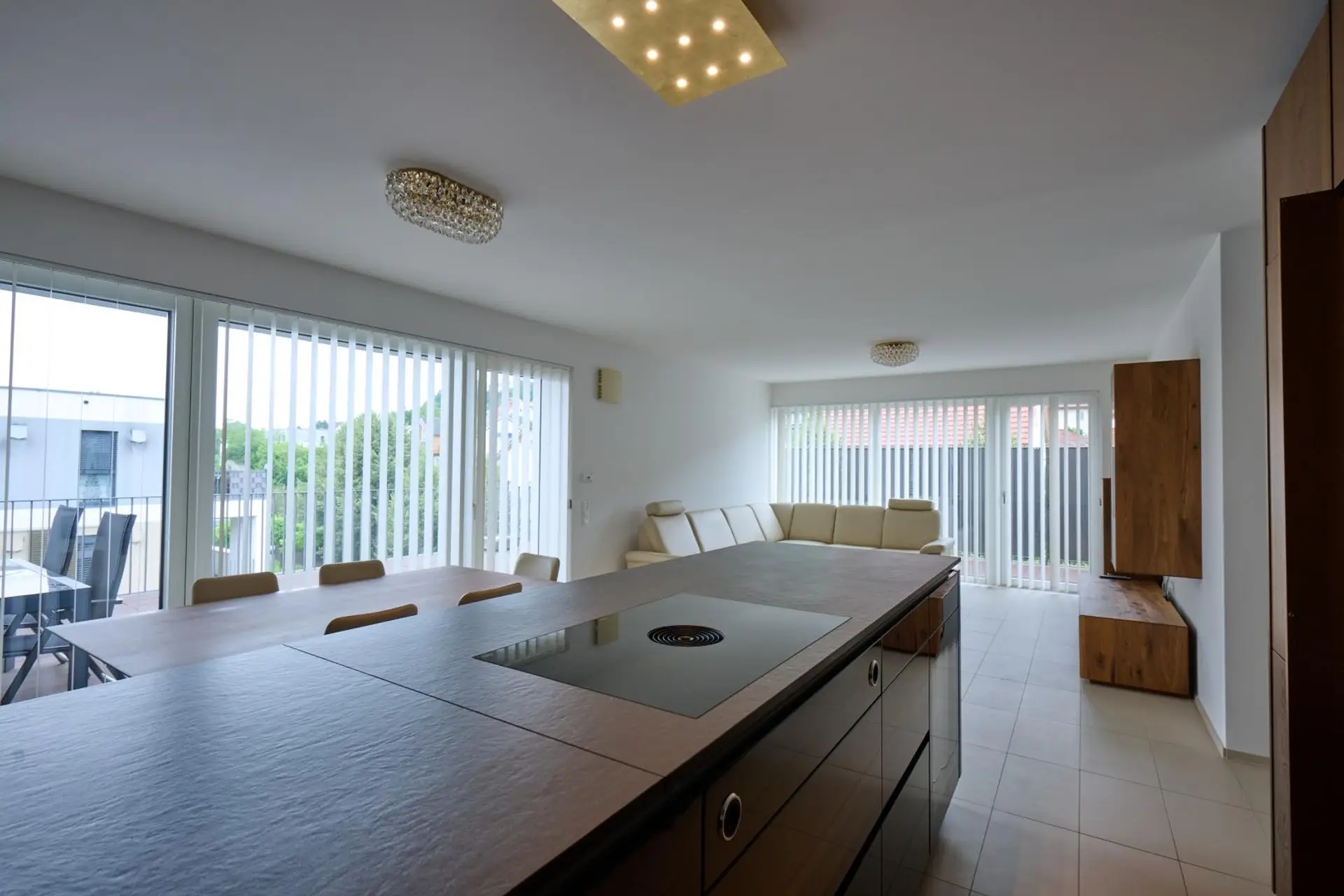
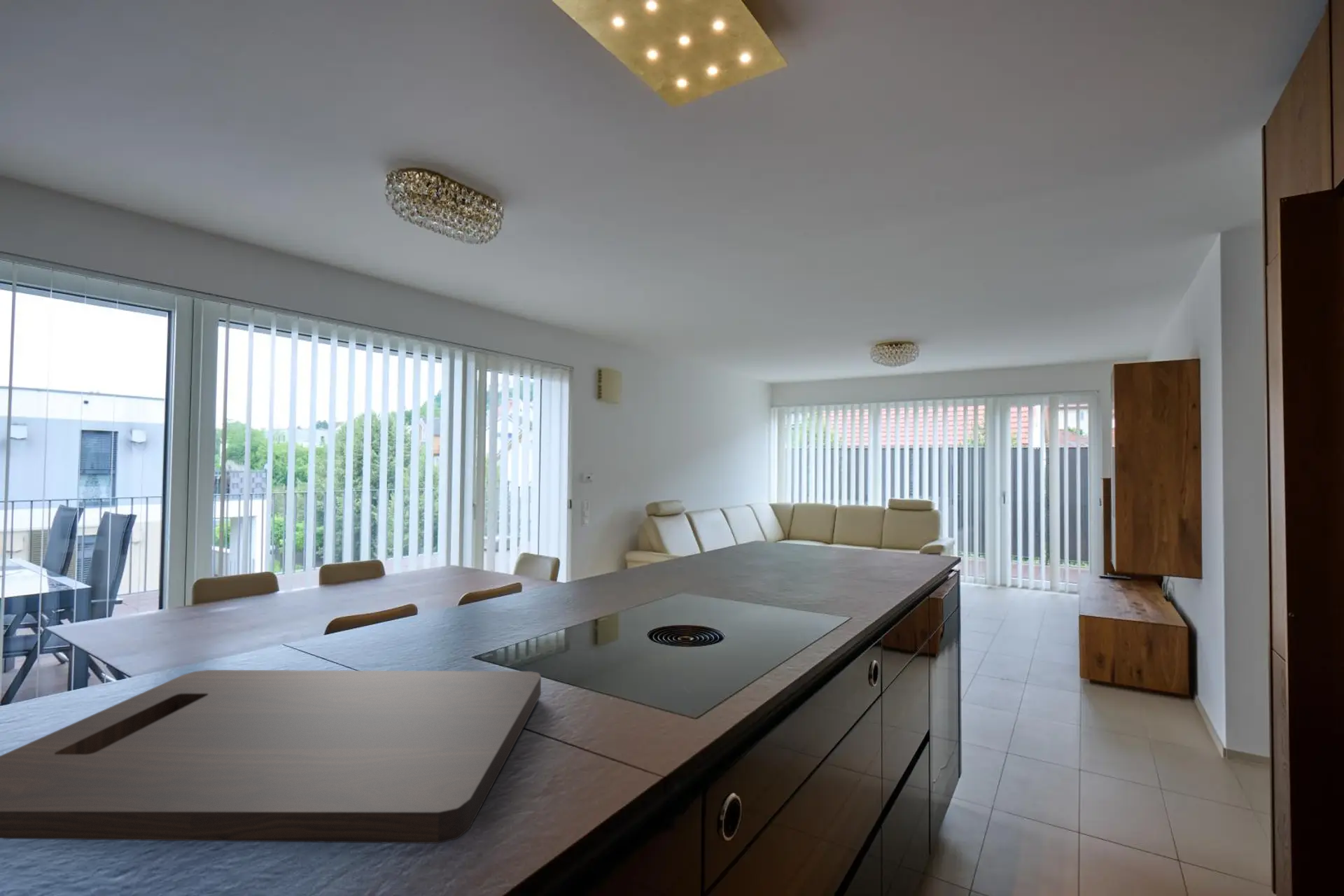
+ cutting board (294, 735)
